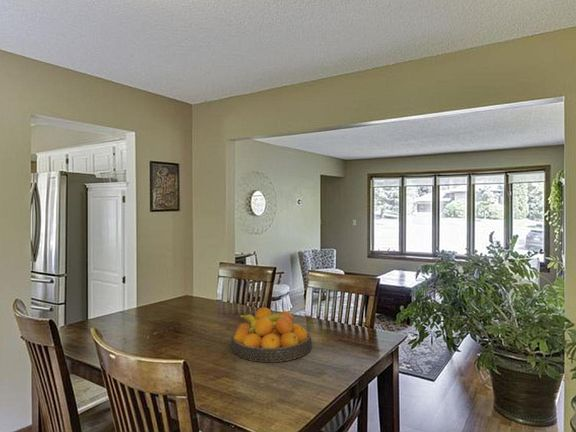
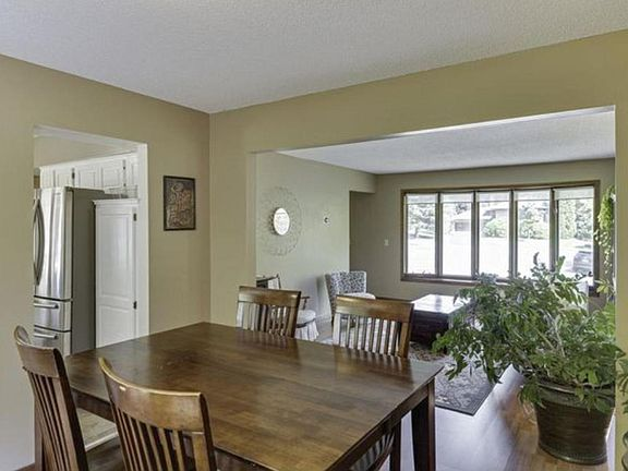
- fruit bowl (271, 329)
